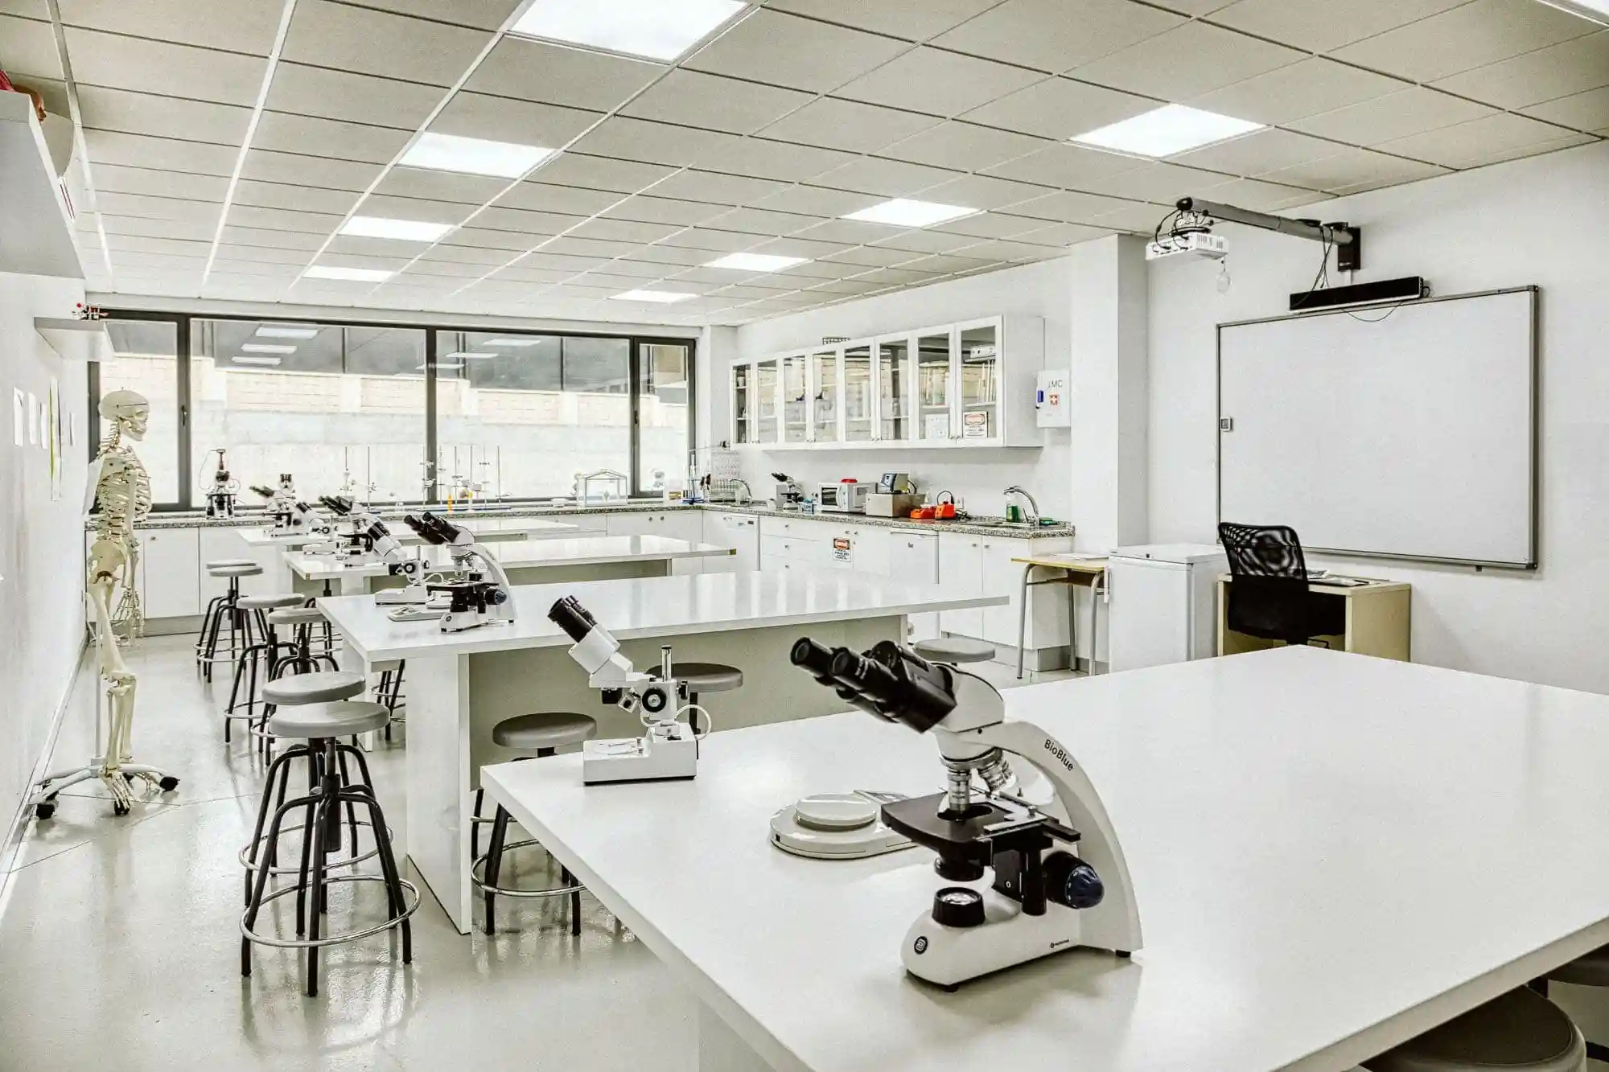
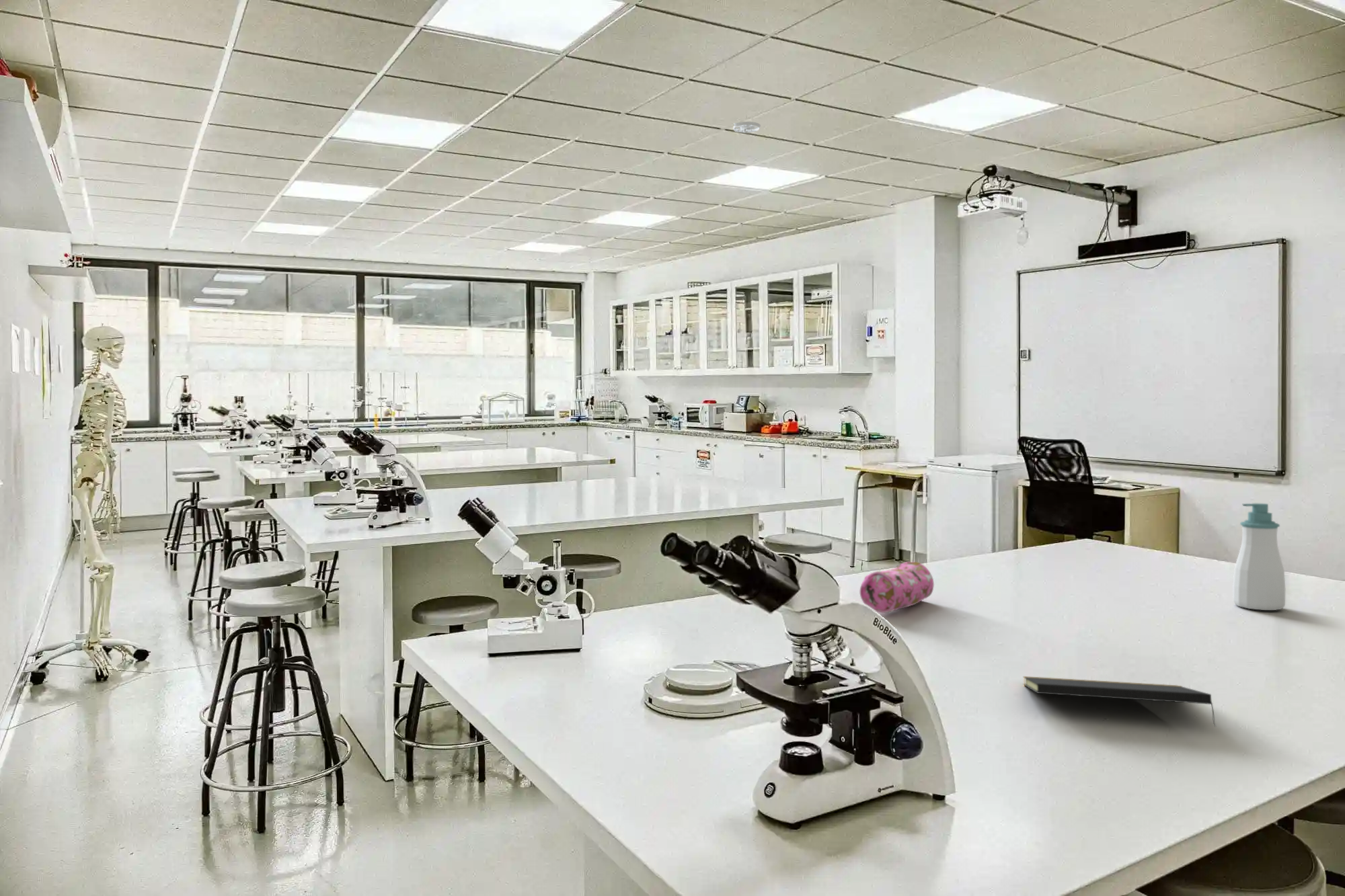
+ pencil case (897, 586)
+ soap bottle (1259, 555)
+ smoke detector (746, 128)
+ notepad (1110, 689)
